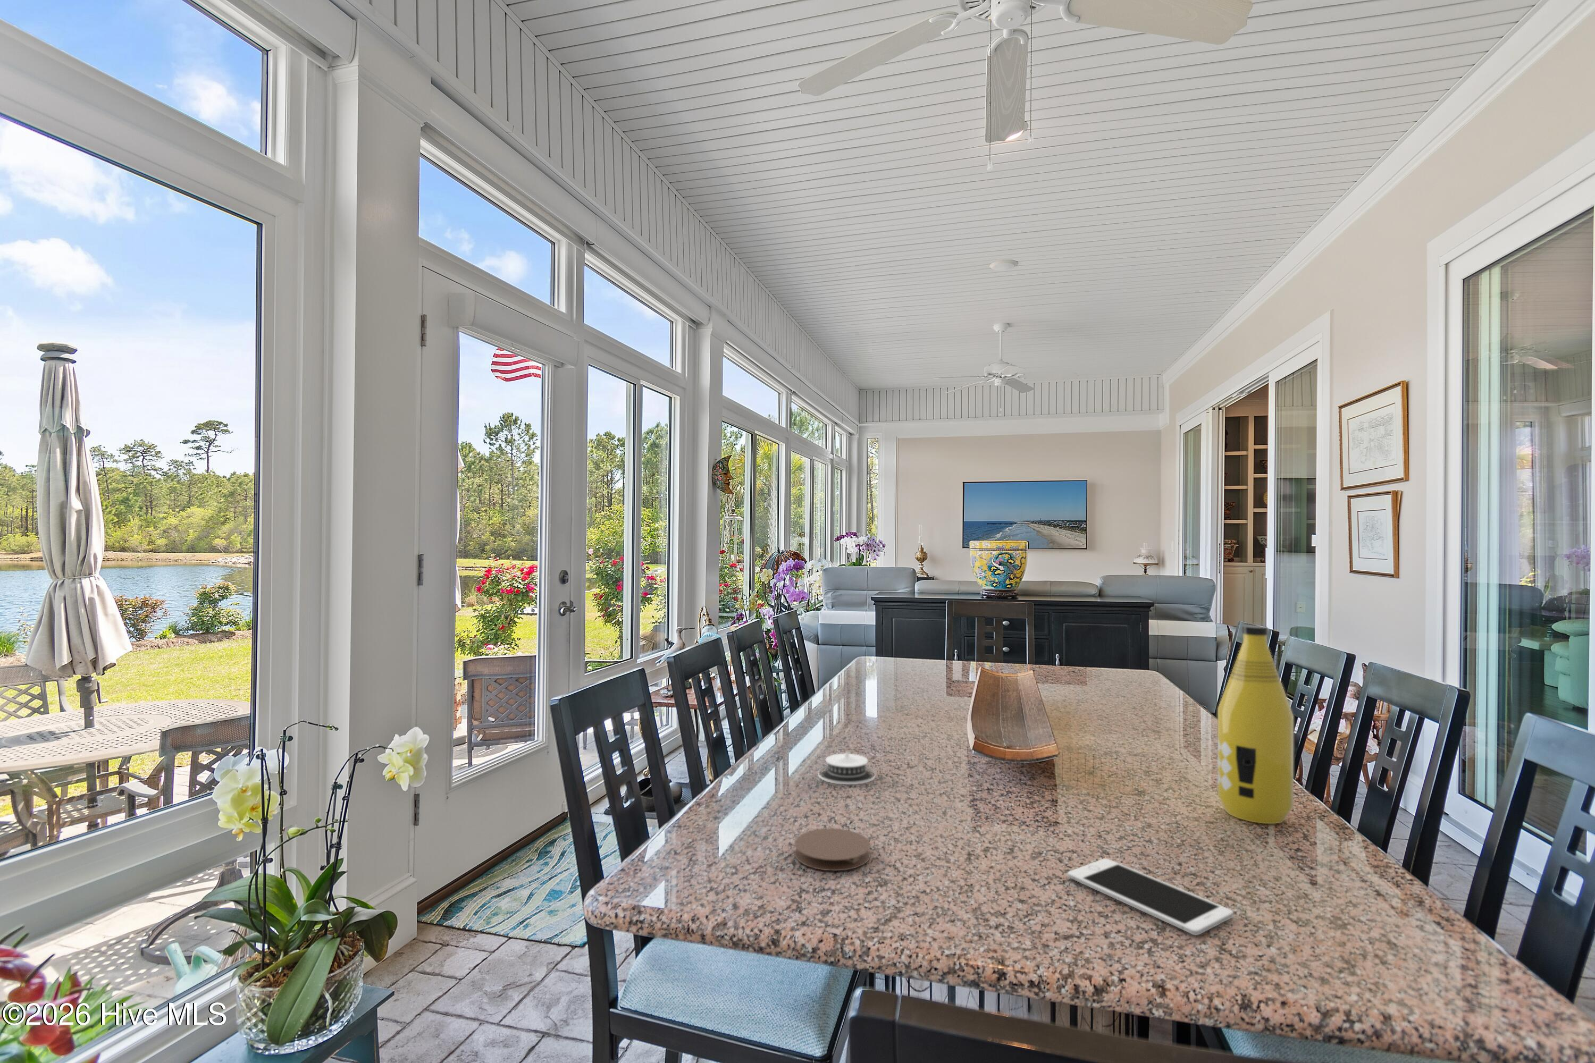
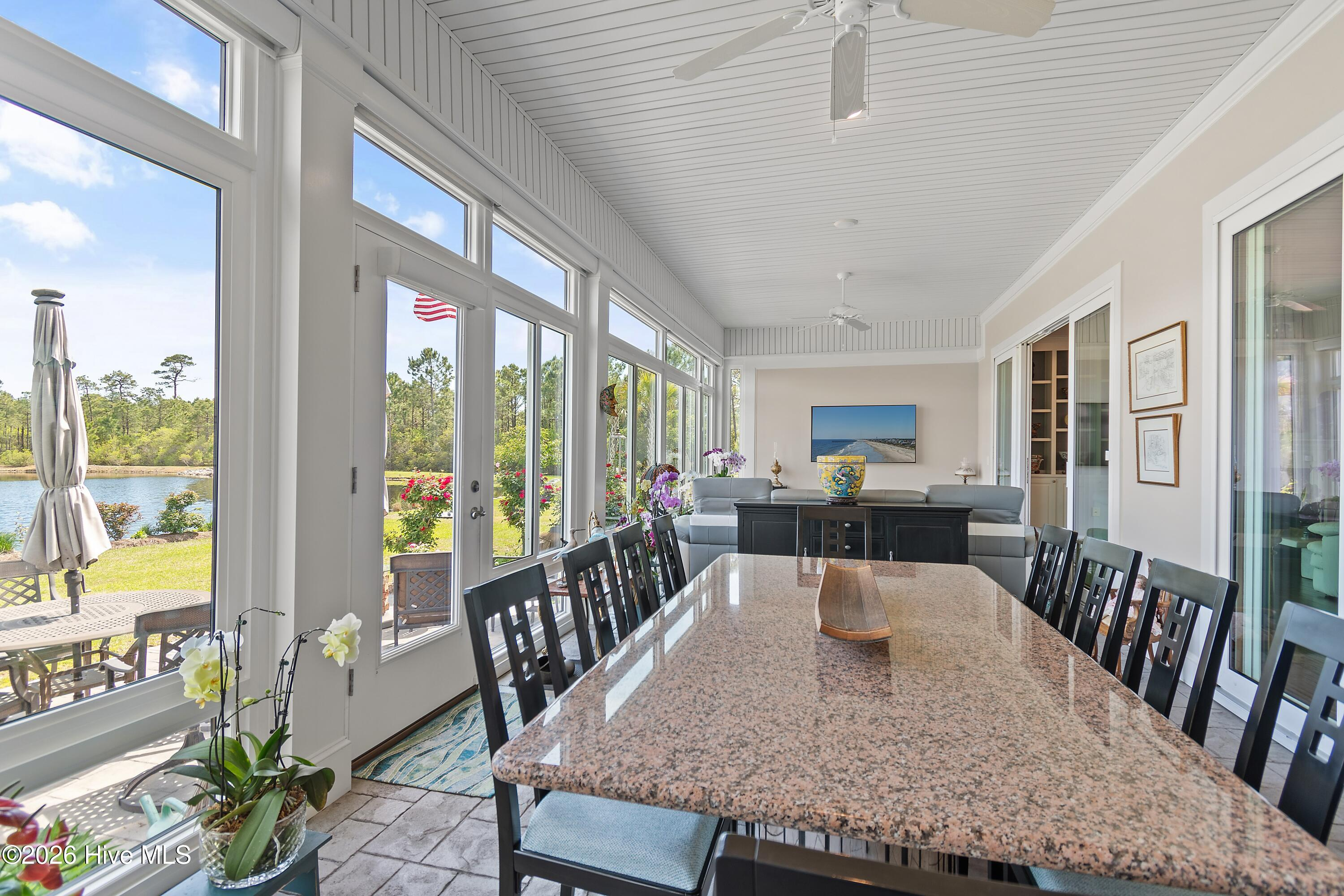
- bottle (1254, 720)
- coaster (832, 848)
- cell phone (1145, 893)
- architectural model (846, 762)
